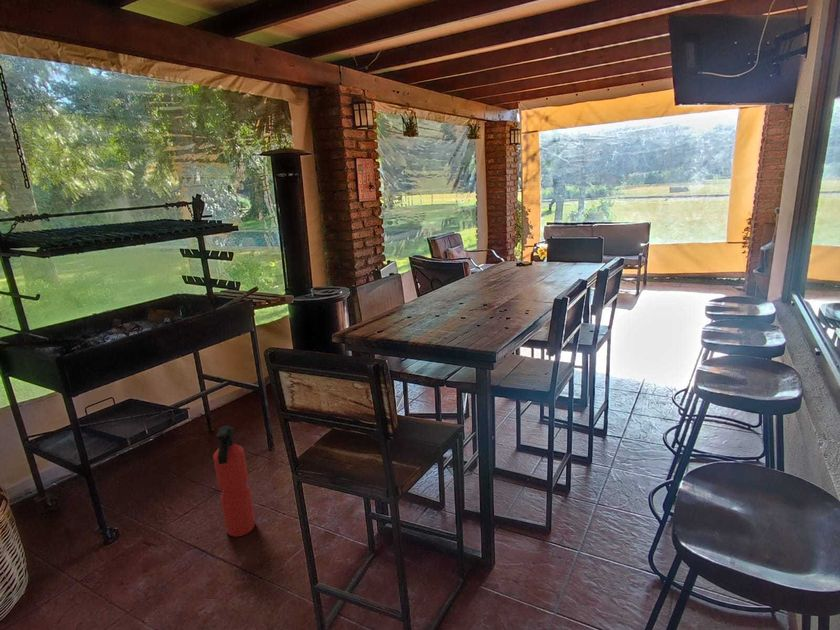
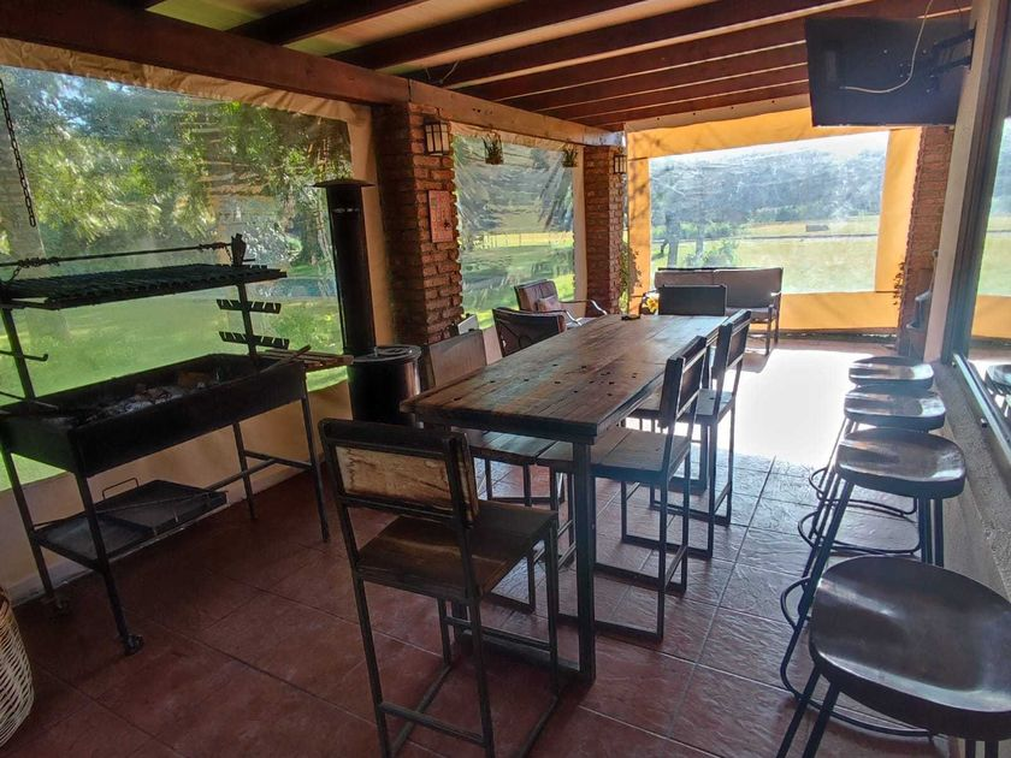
- fire extinguisher (233, 480)
